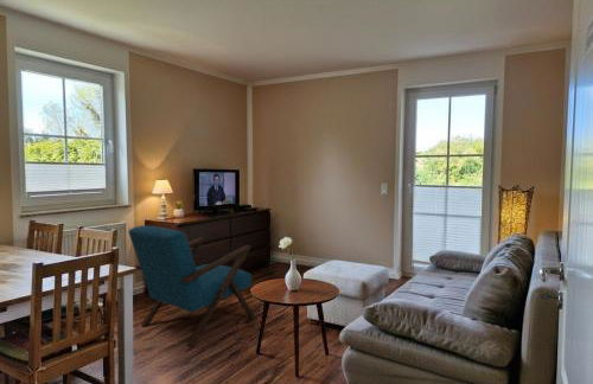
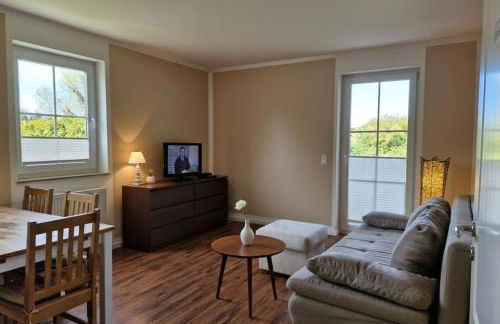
- armchair (193, 274)
